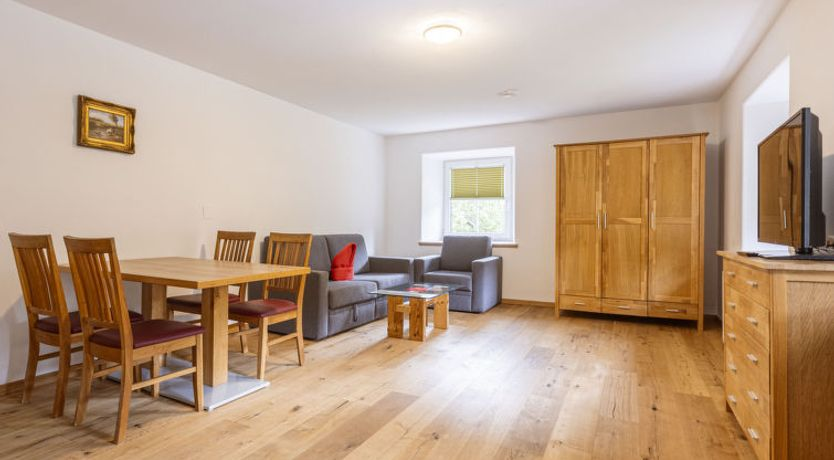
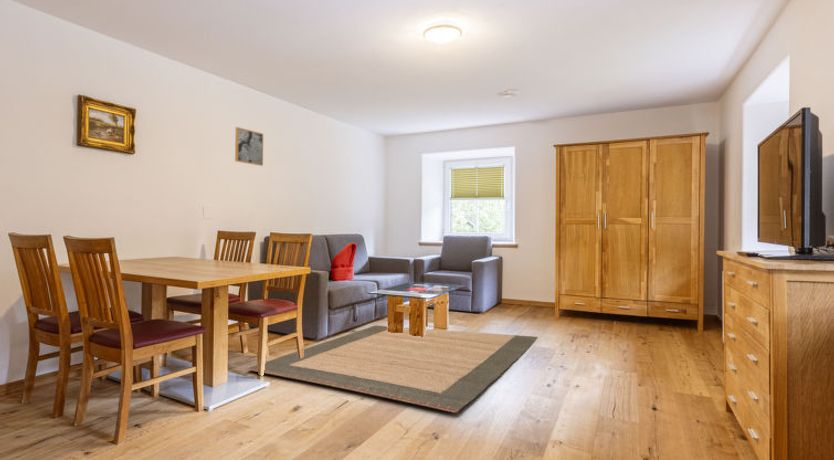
+ wall art (249, 147)
+ rug (428, 343)
